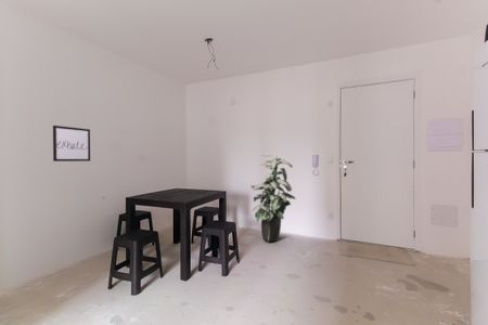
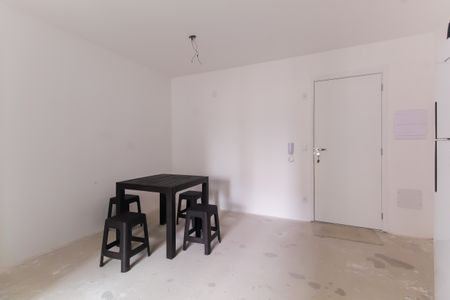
- wall art (73, 144)
- indoor plant (270, 196)
